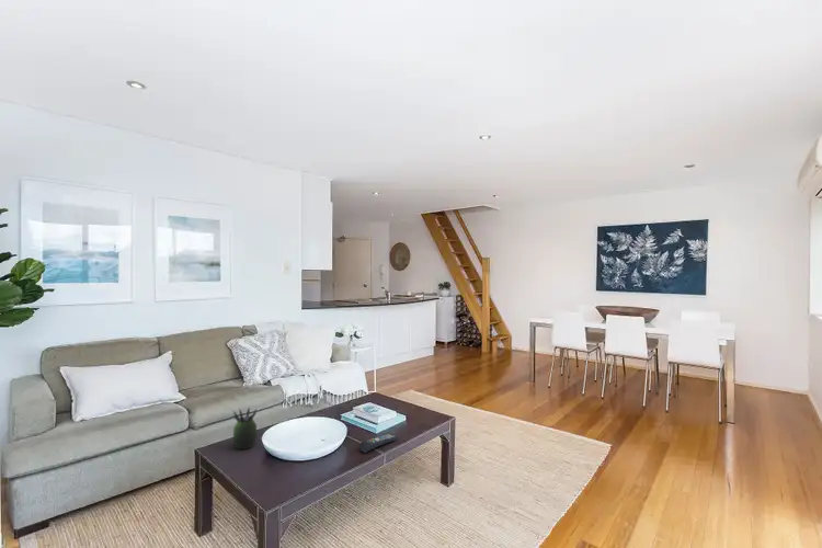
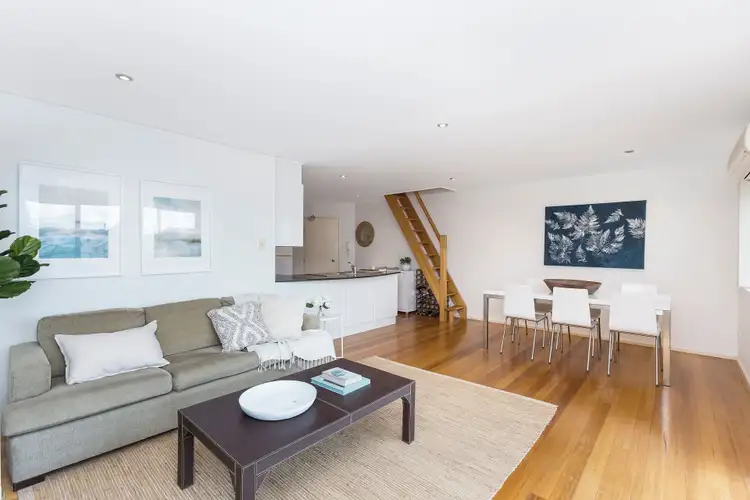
- succulent plant (244, 427)
- remote control (378, 441)
